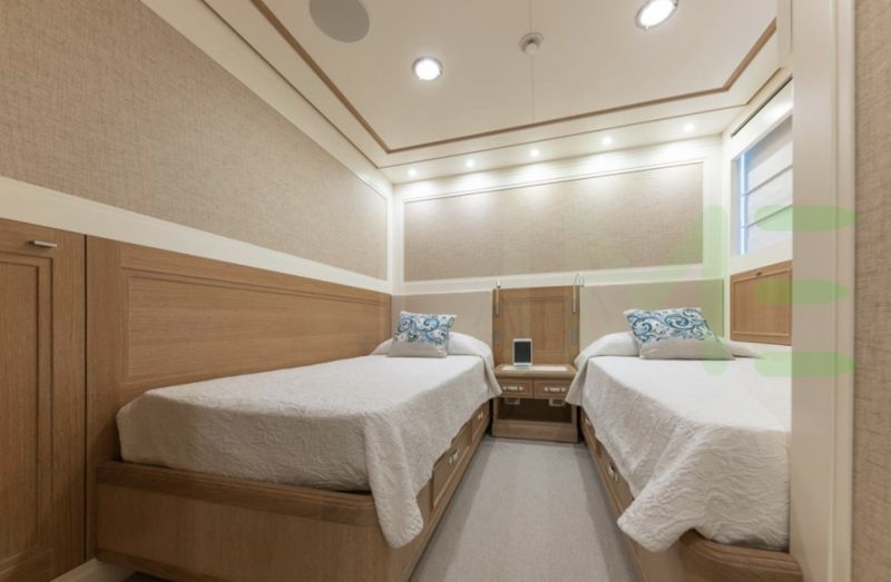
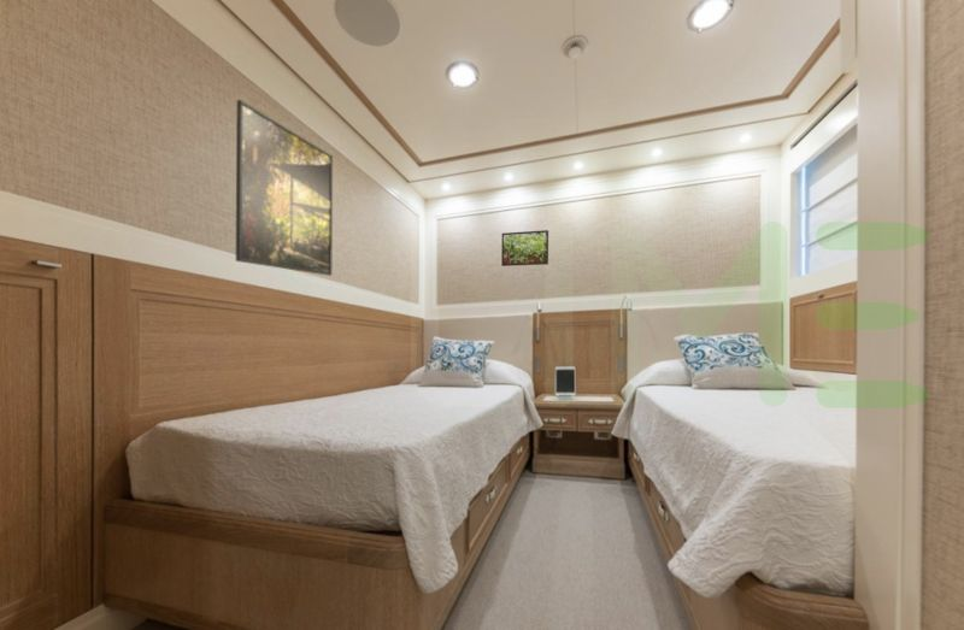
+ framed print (524, 248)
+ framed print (290, 200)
